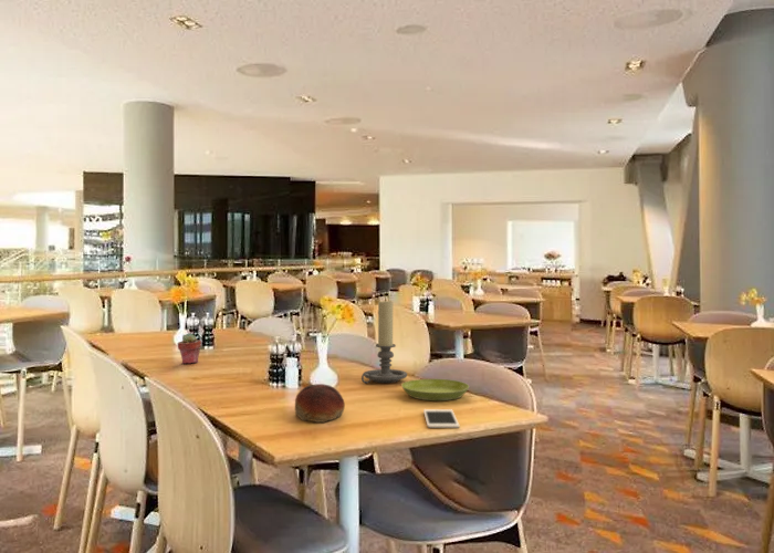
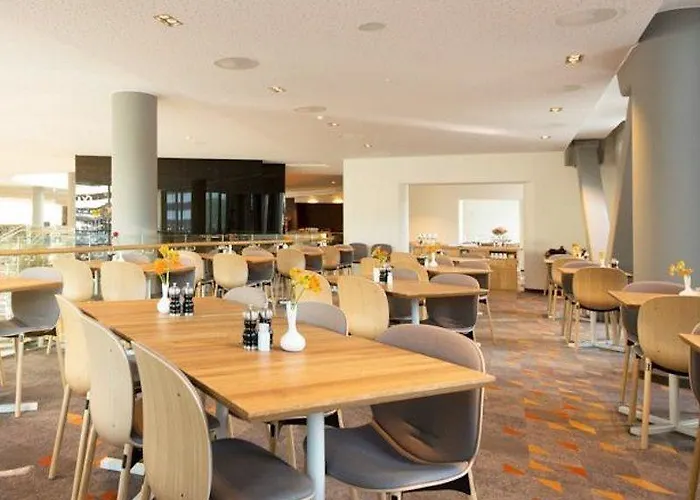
- candle holder (381, 340)
- cell phone (440, 418)
- bread roll (316, 400)
- saucer (435, 389)
- potted succulent (189, 347)
